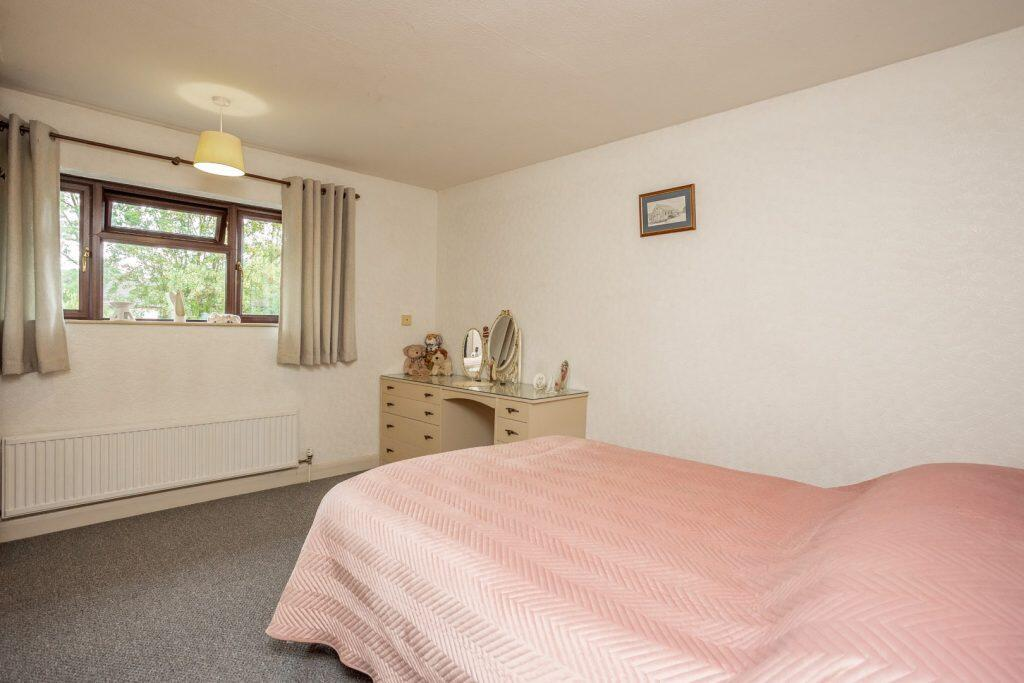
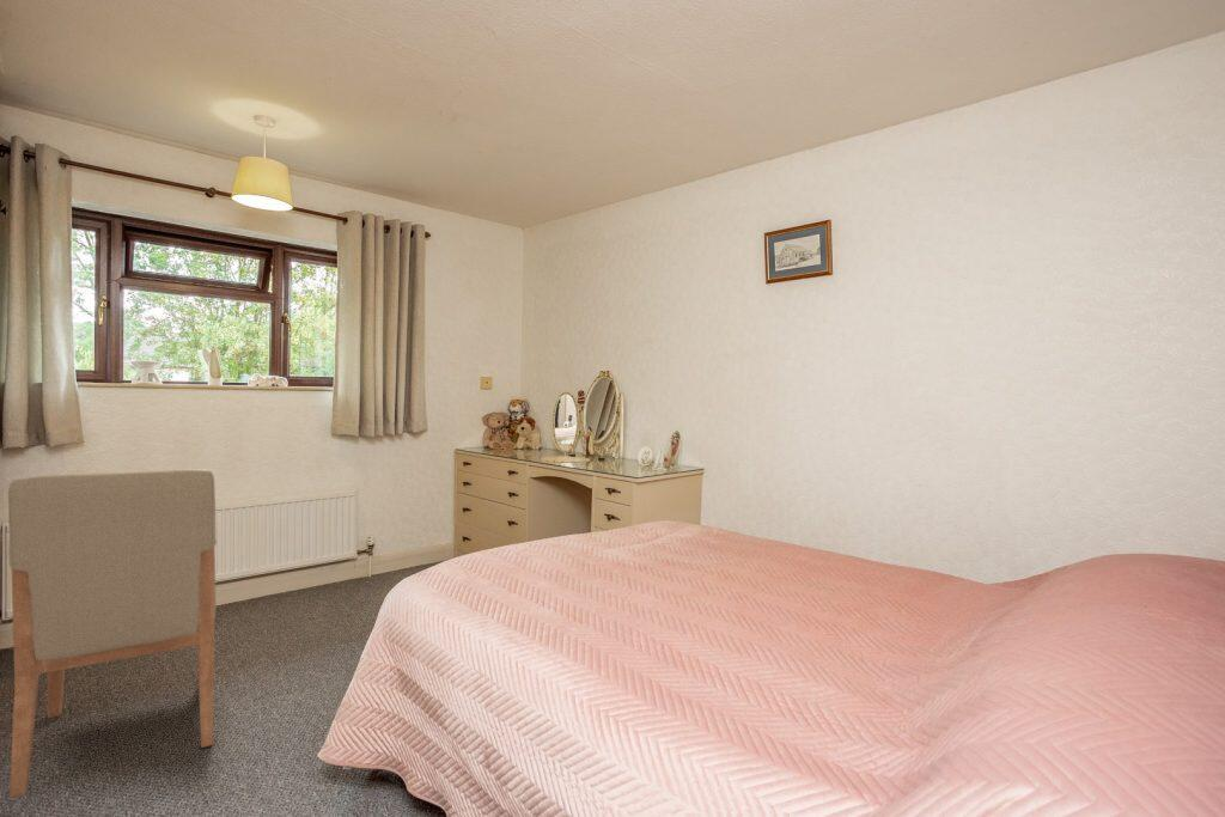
+ chair (127, 597)
